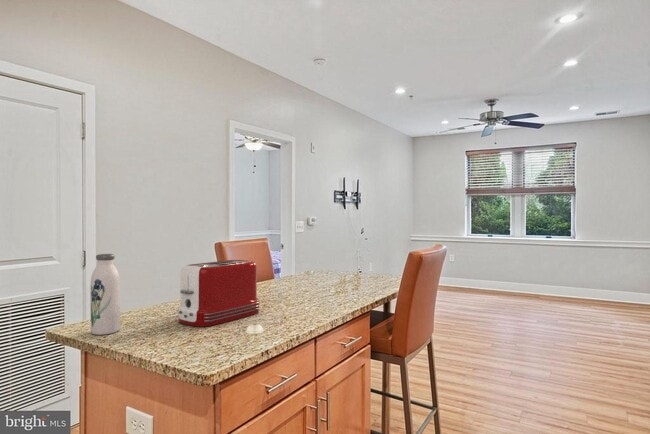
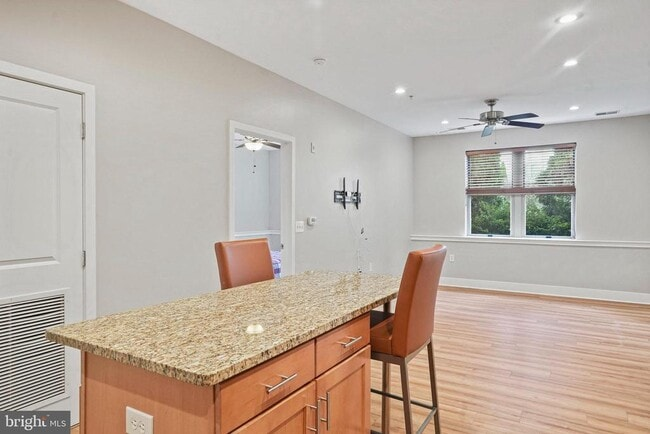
- toaster (220, 289)
- water bottle (105, 292)
